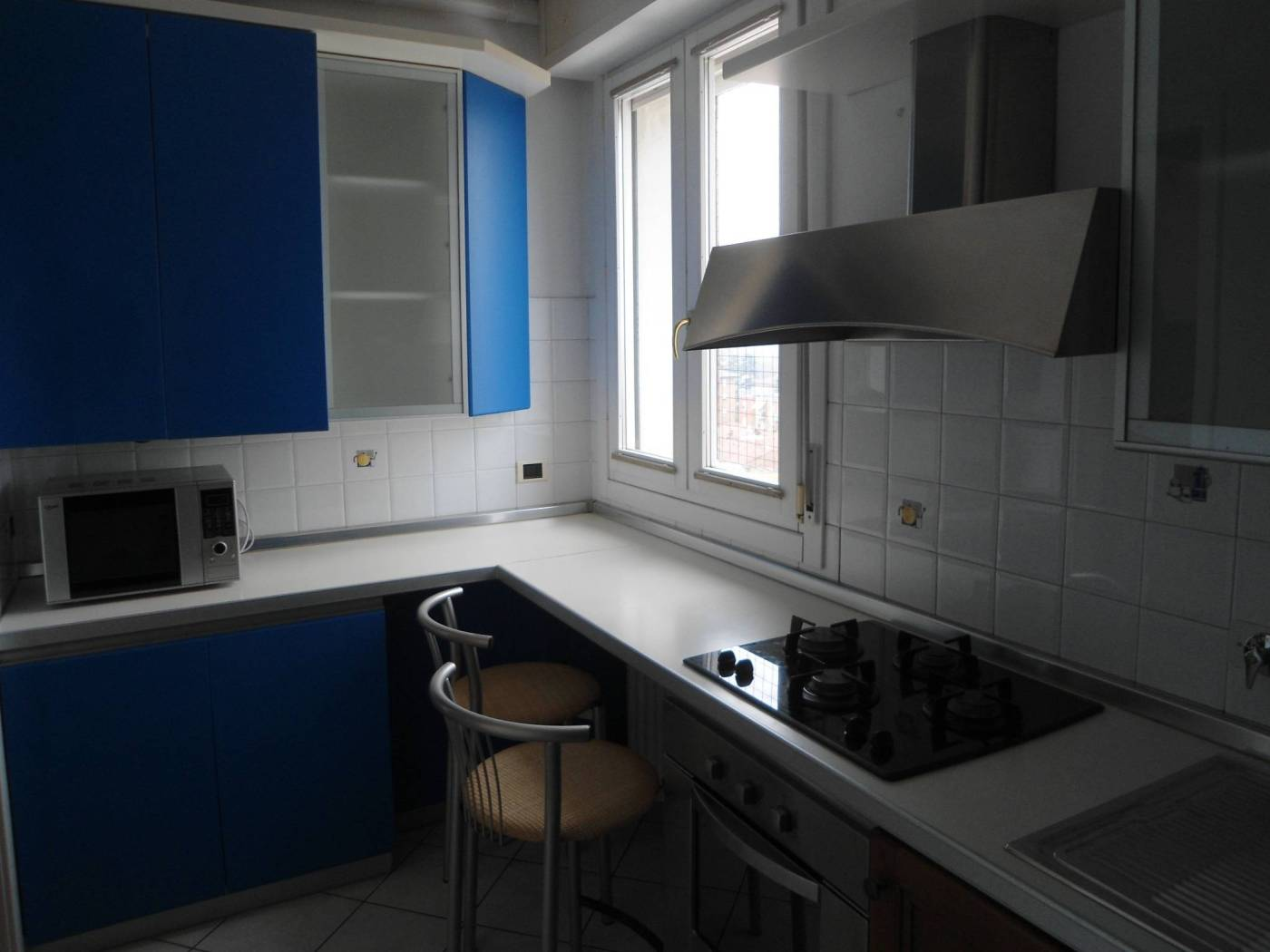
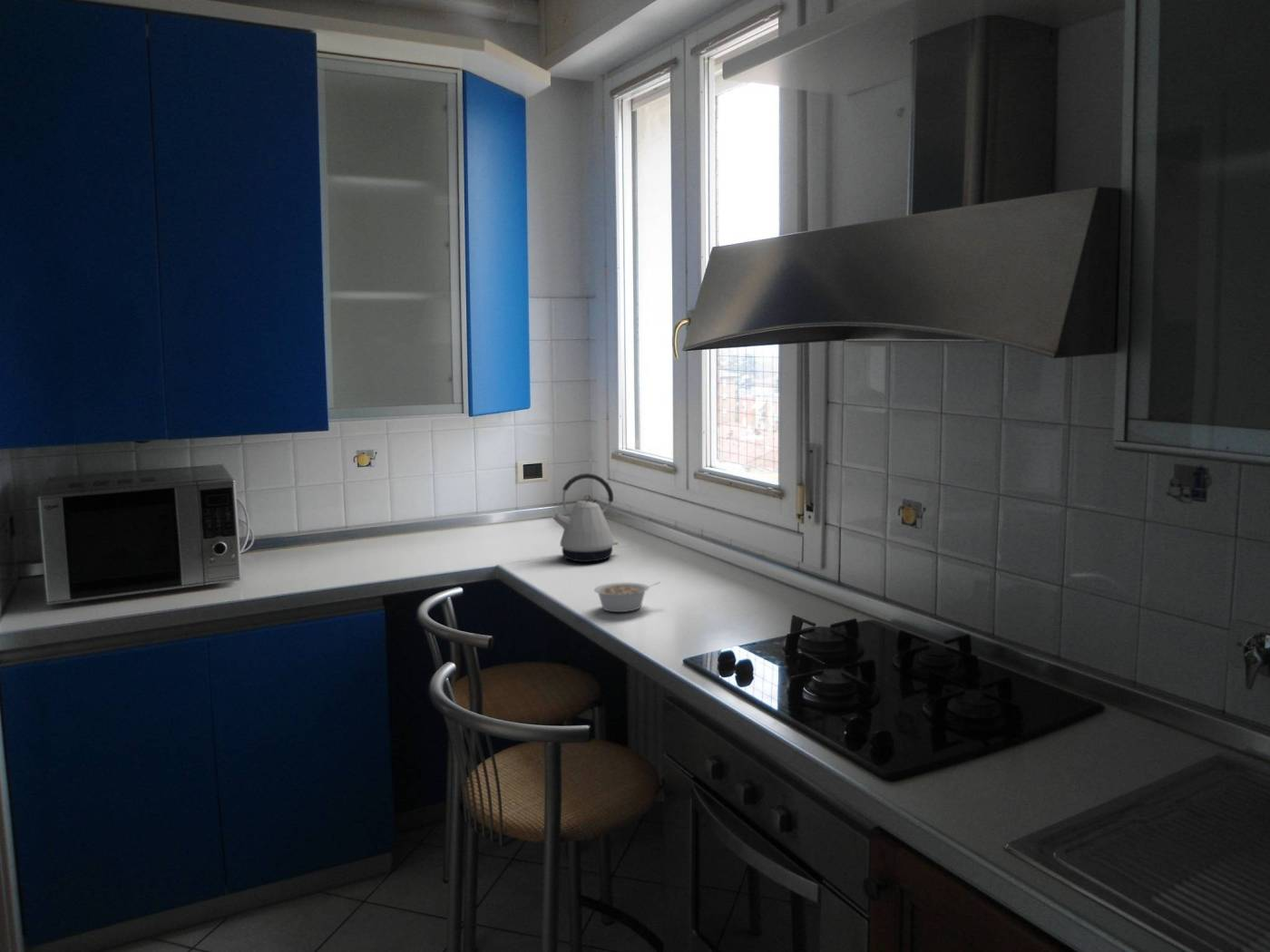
+ legume (623, 596)
+ kettle (584, 516)
